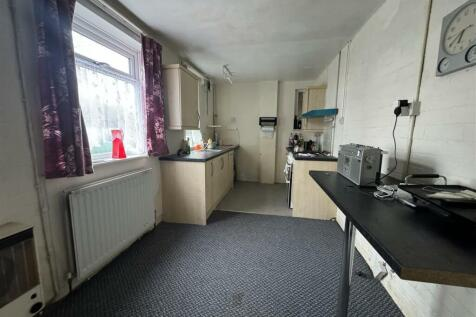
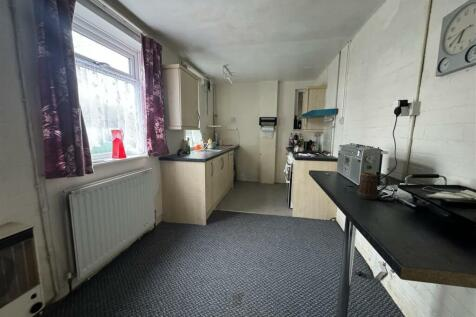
+ mug (372, 185)
